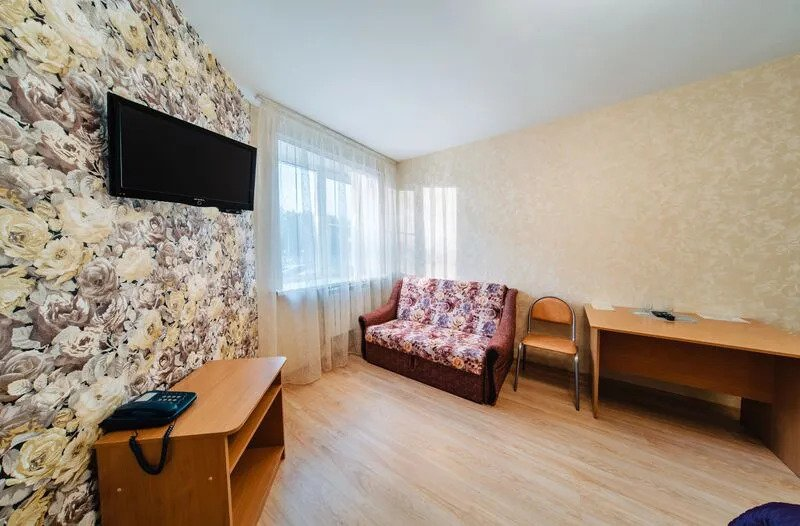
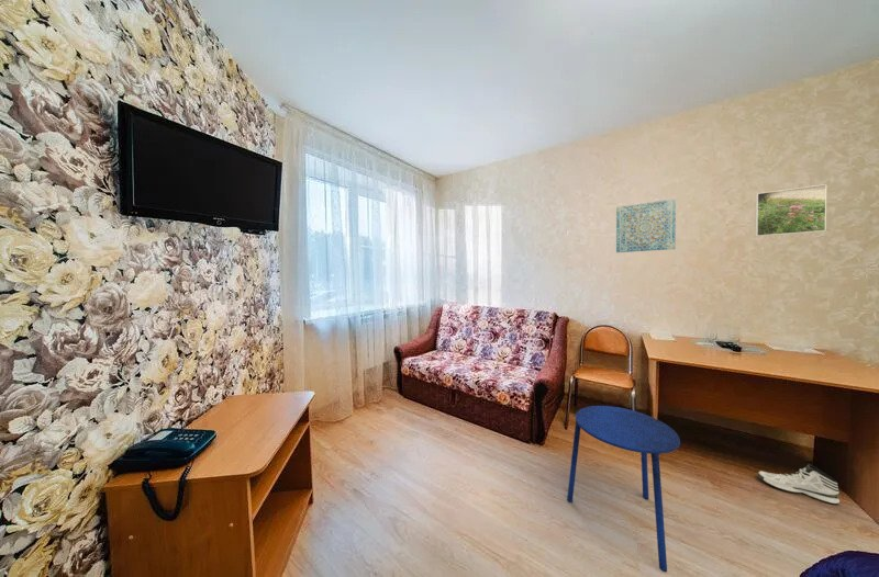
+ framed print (789, 212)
+ sneaker (795, 475)
+ side table (624, 449)
+ wall art (644, 227)
